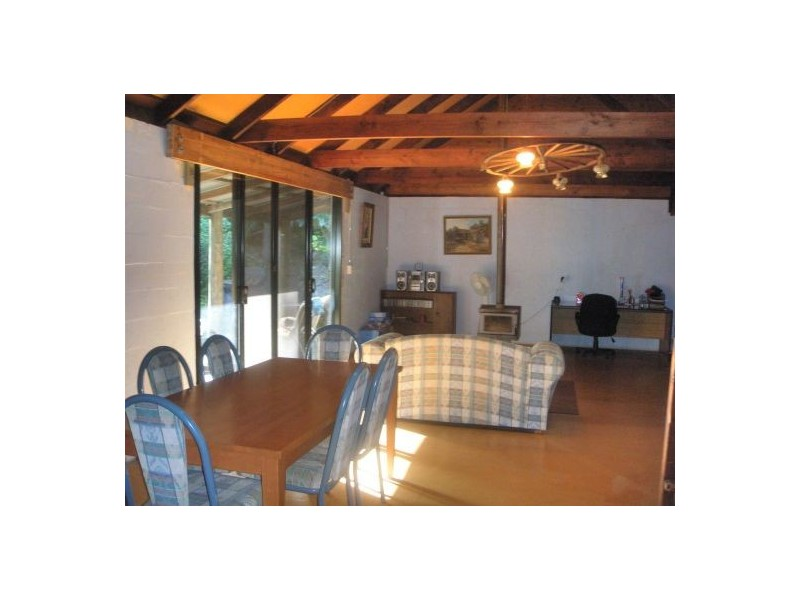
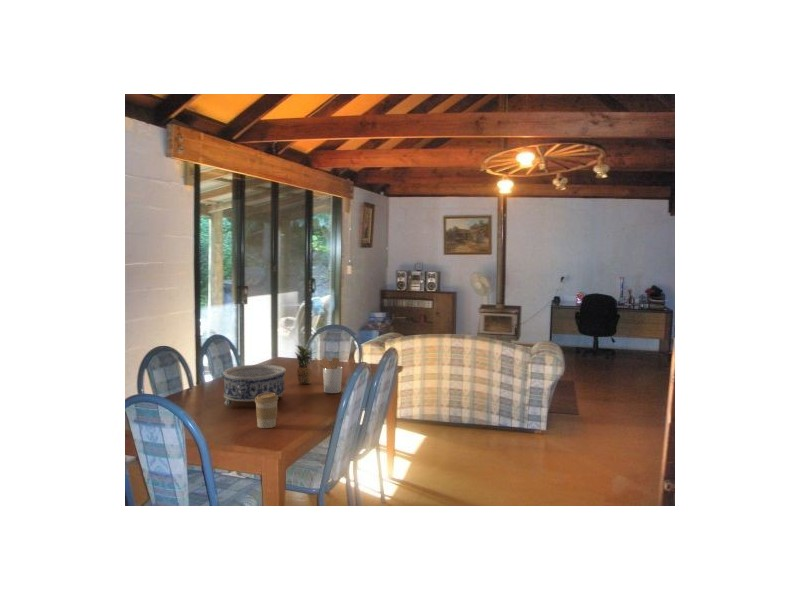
+ utensil holder (327, 374)
+ fruit (305, 364)
+ decorative bowl (255, 385)
+ coffee cup (266, 409)
